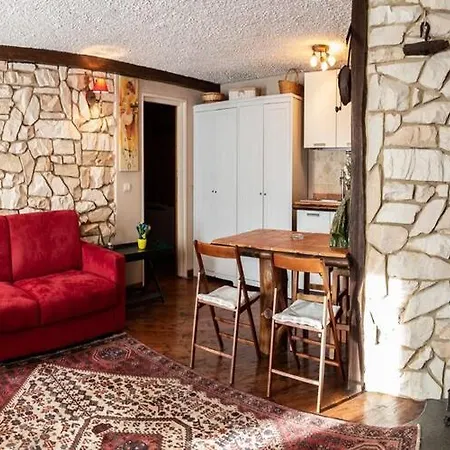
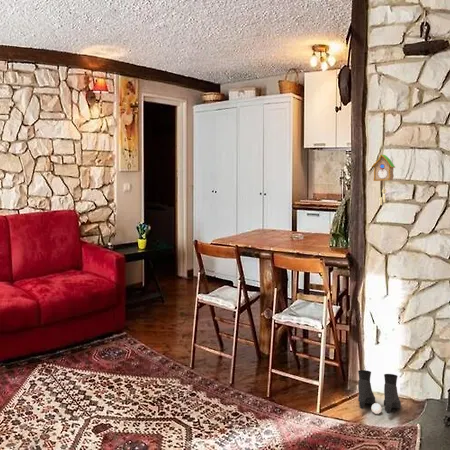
+ cuckoo clock (383, 180)
+ boots (384, 387)
